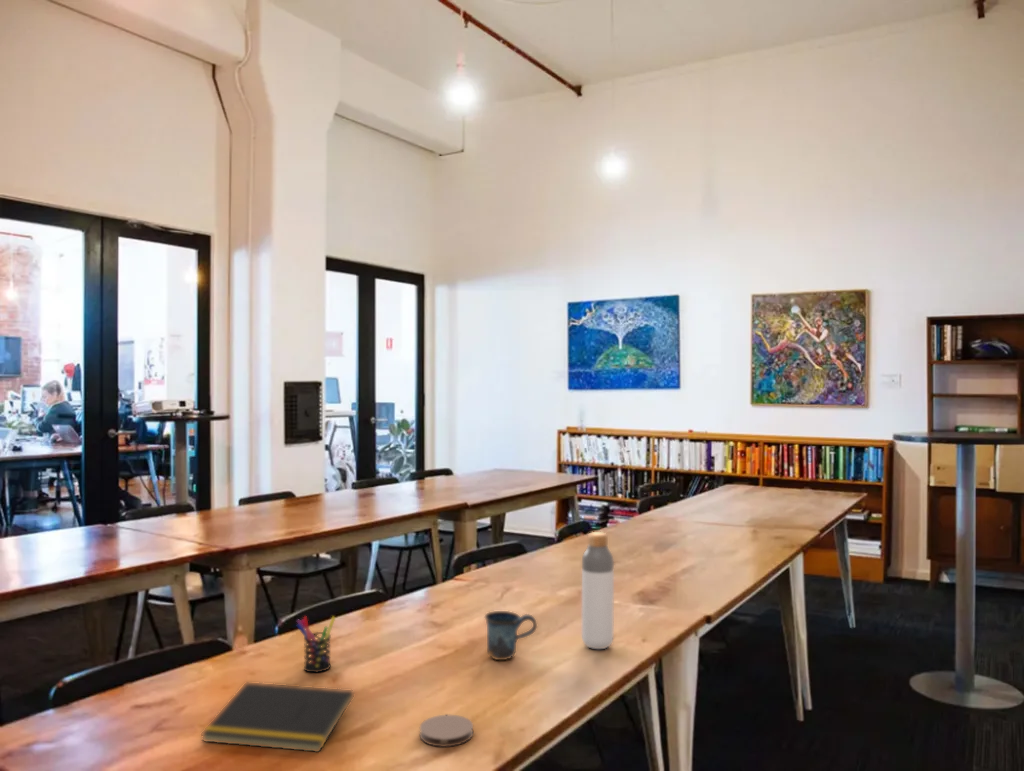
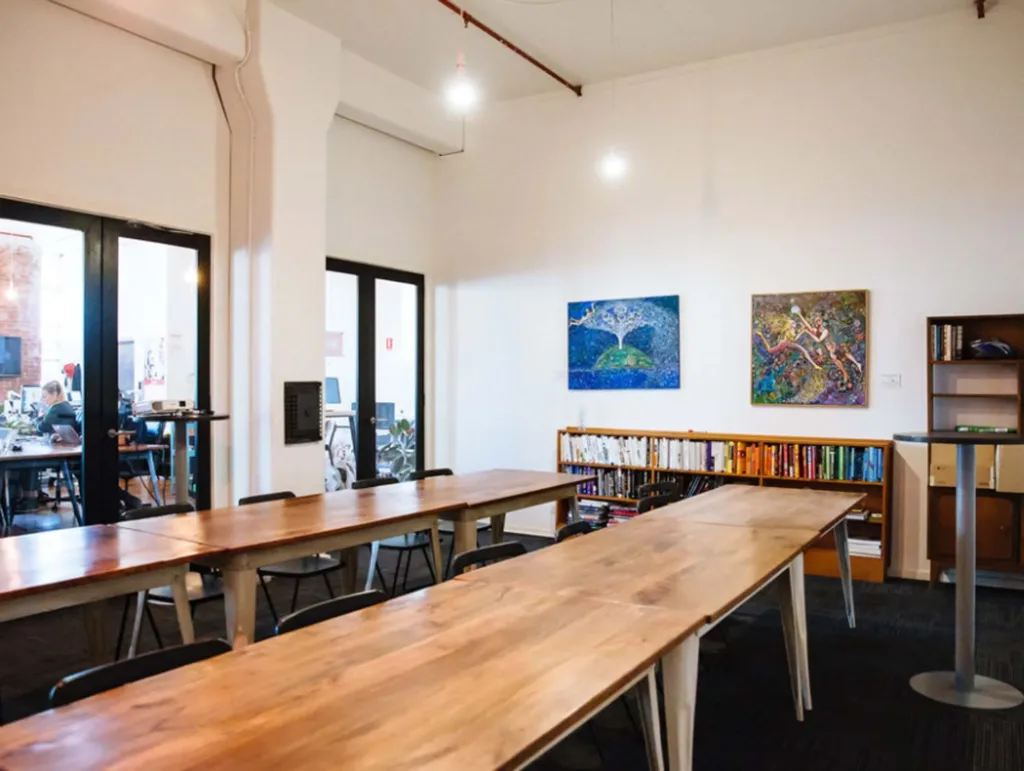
- coaster (446, 730)
- bottle (597, 589)
- mug (508, 636)
- pen holder (317, 641)
- notepad (280, 714)
